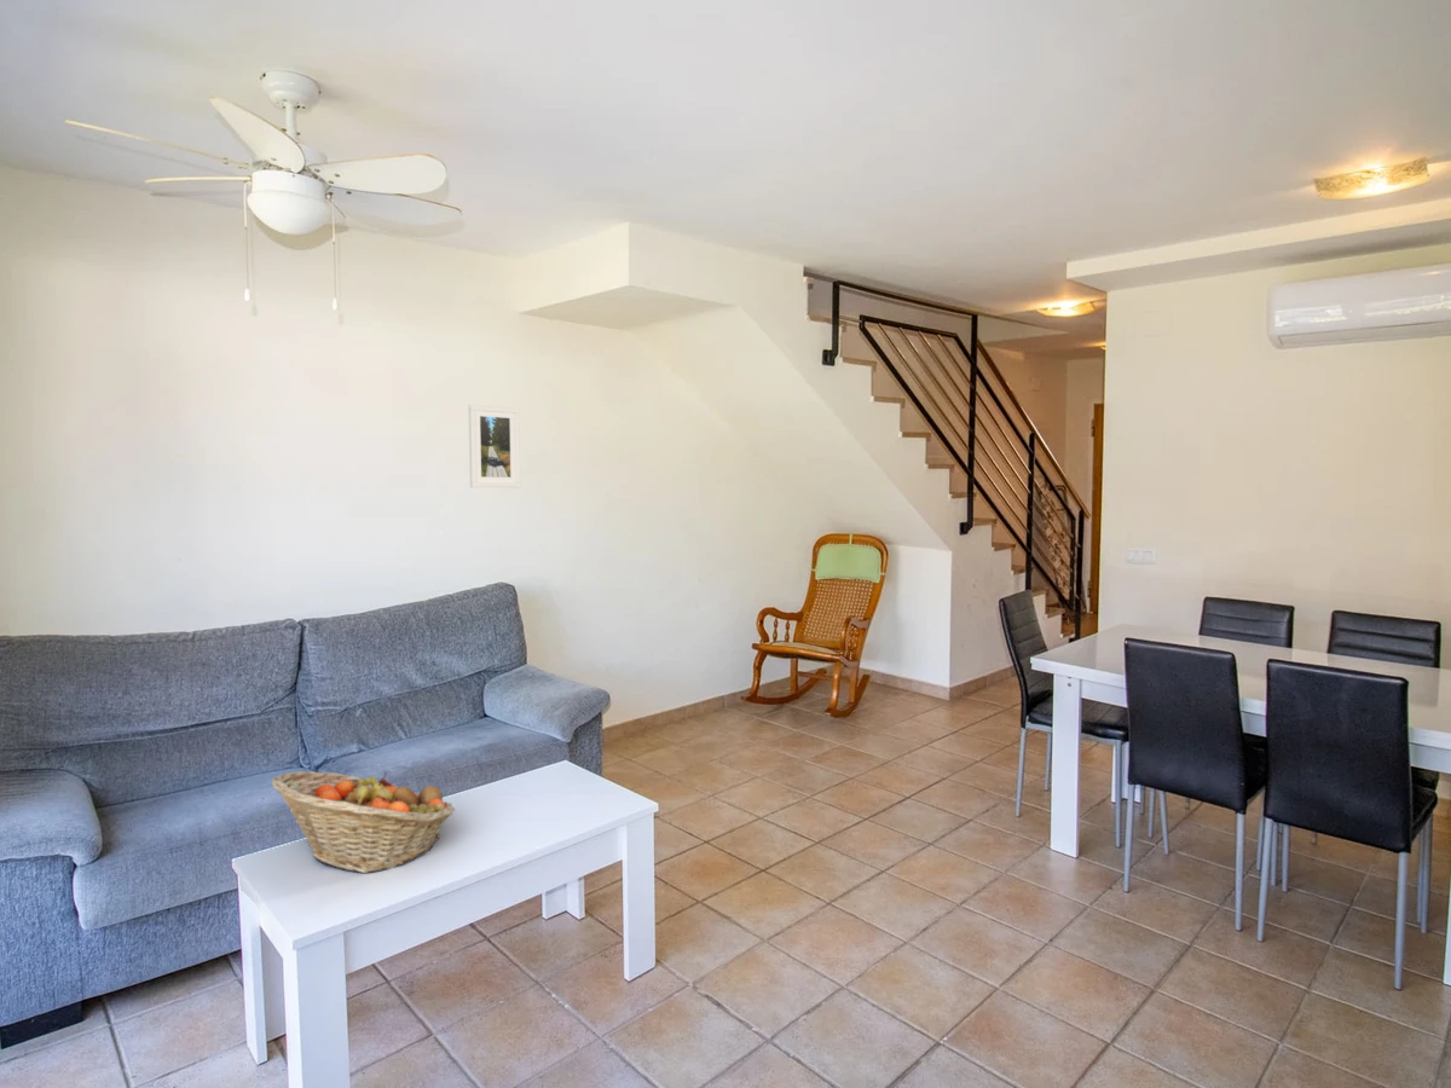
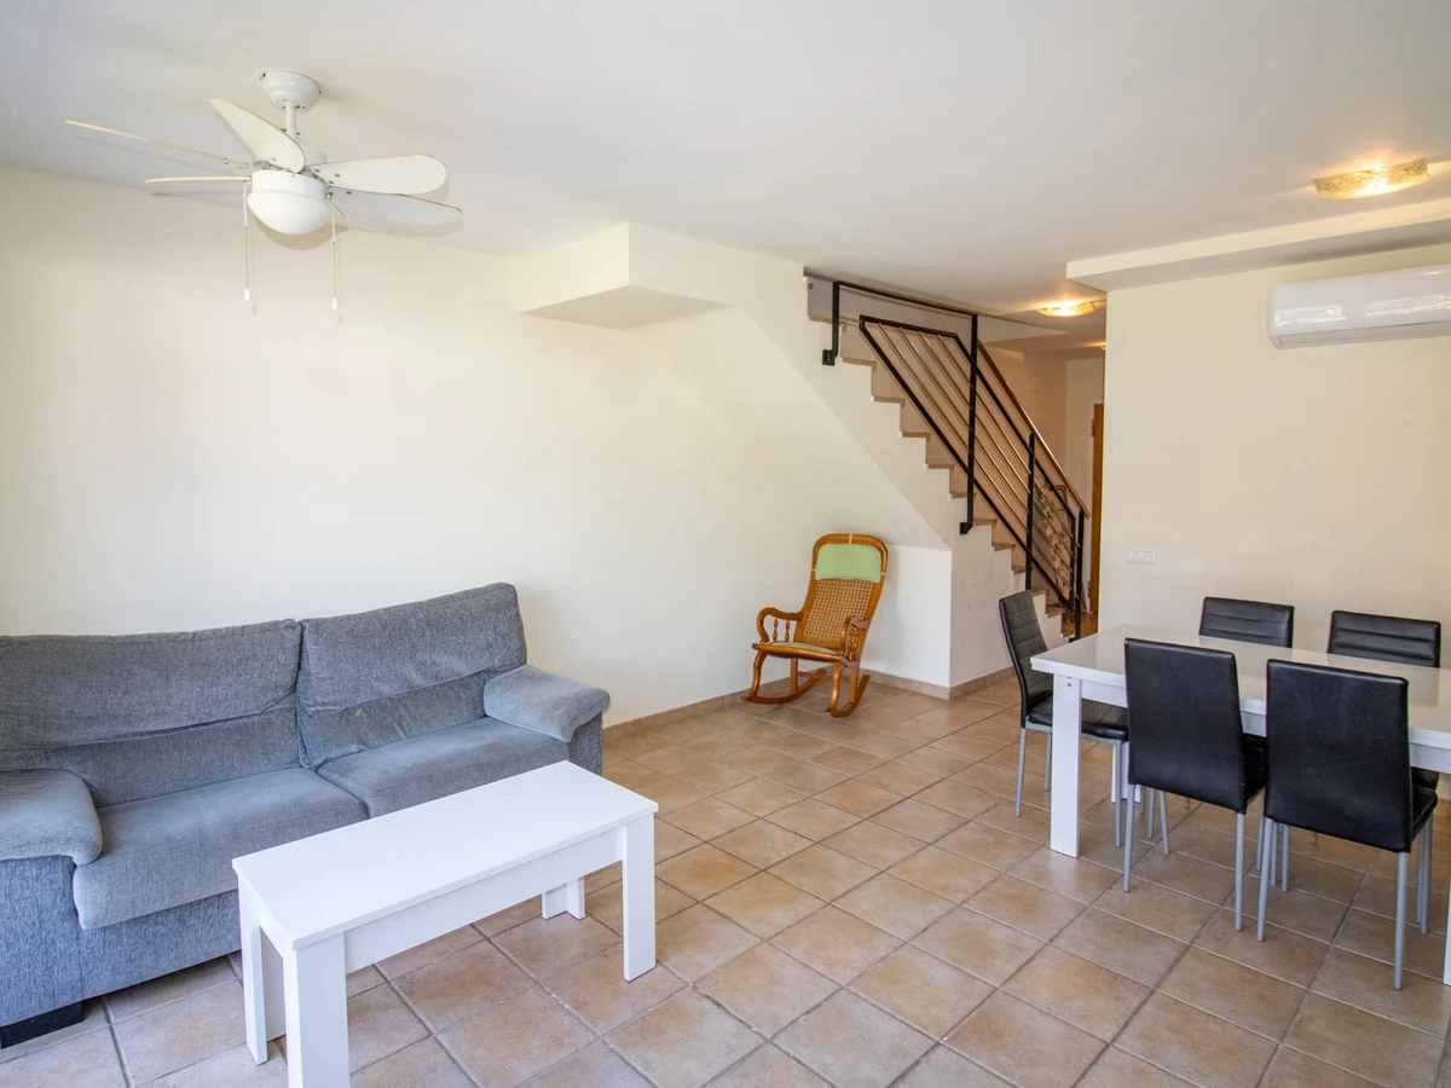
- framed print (495, 446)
- fruit basket (364, 809)
